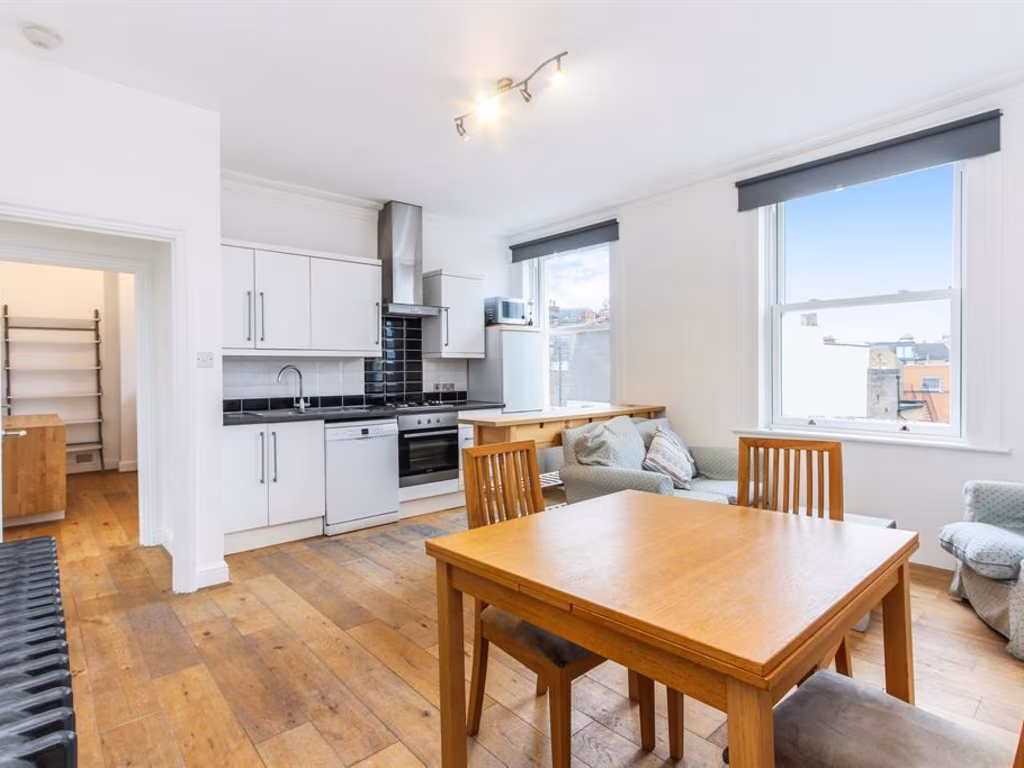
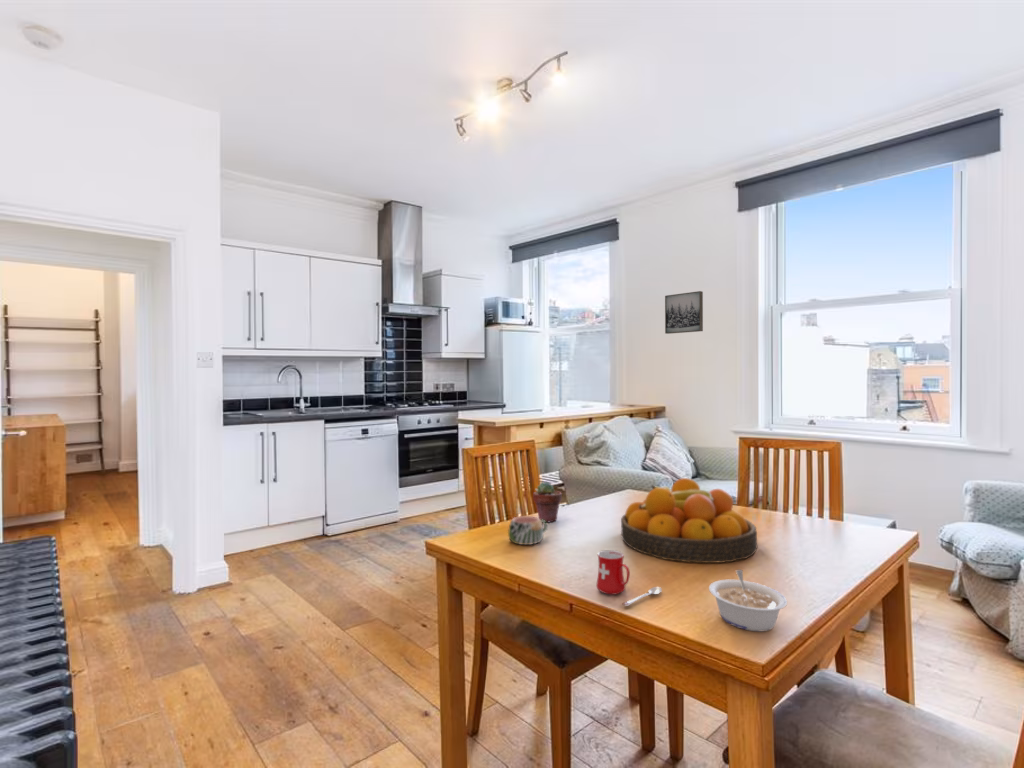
+ mug (529, 529)
+ fruit bowl (686, 513)
+ mug (623, 575)
+ legume (744, 602)
+ potted succulent (547, 500)
+ wall art (683, 313)
